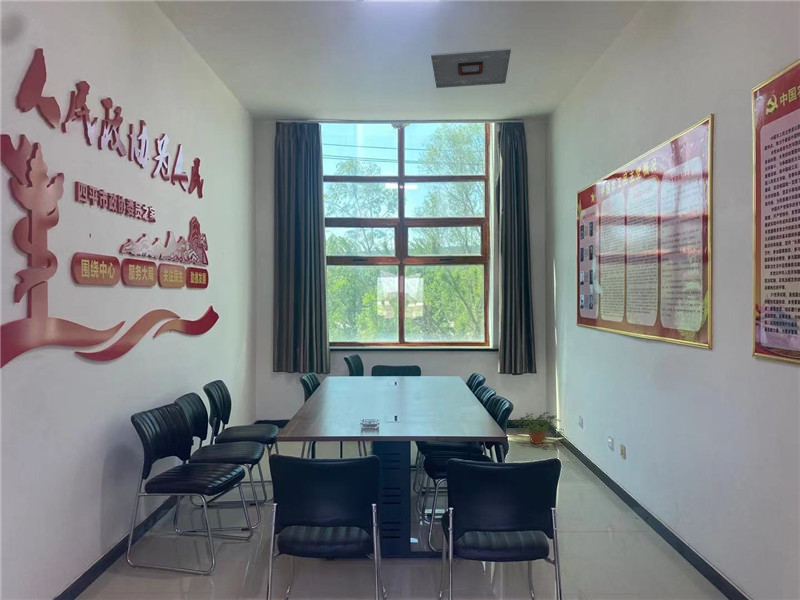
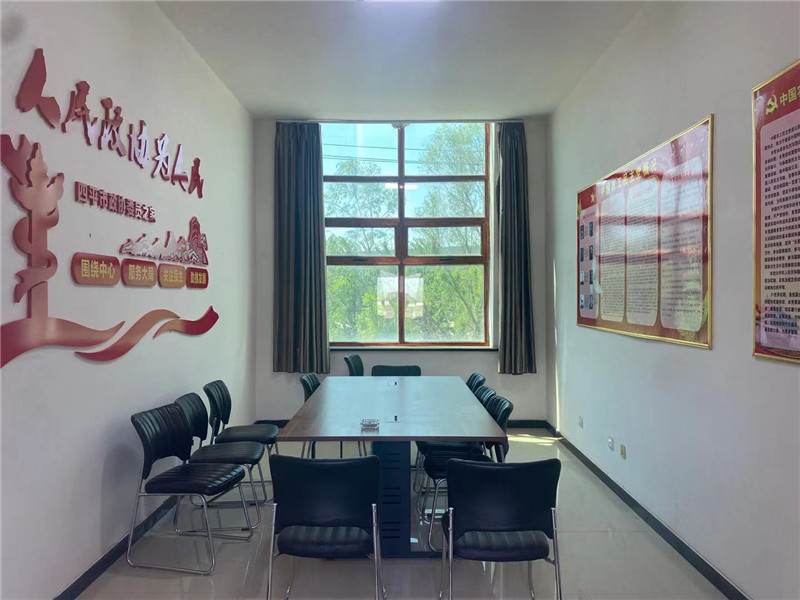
- potted plant (539, 429)
- ceiling vent (470, 69)
